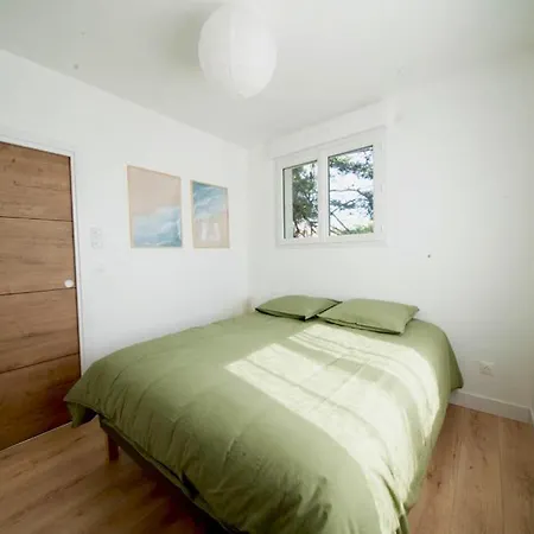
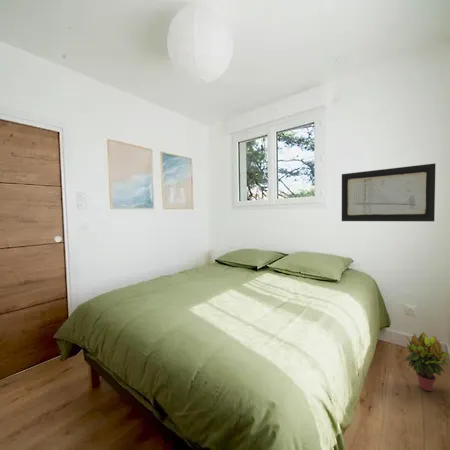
+ wall art (383, 195)
+ potted plant (427, 361)
